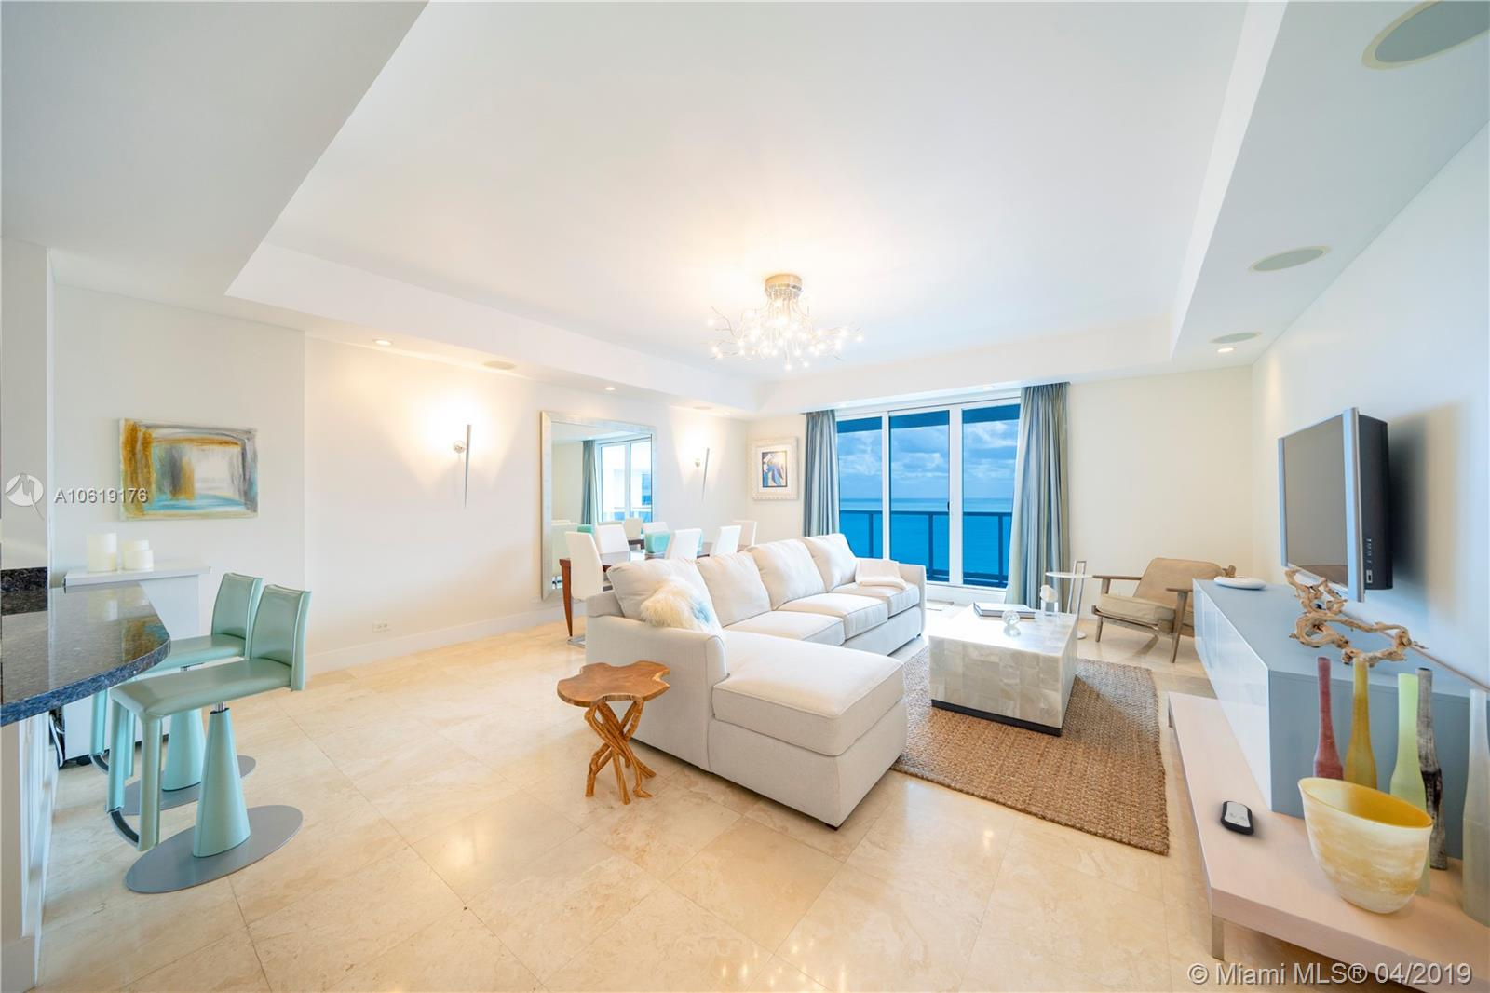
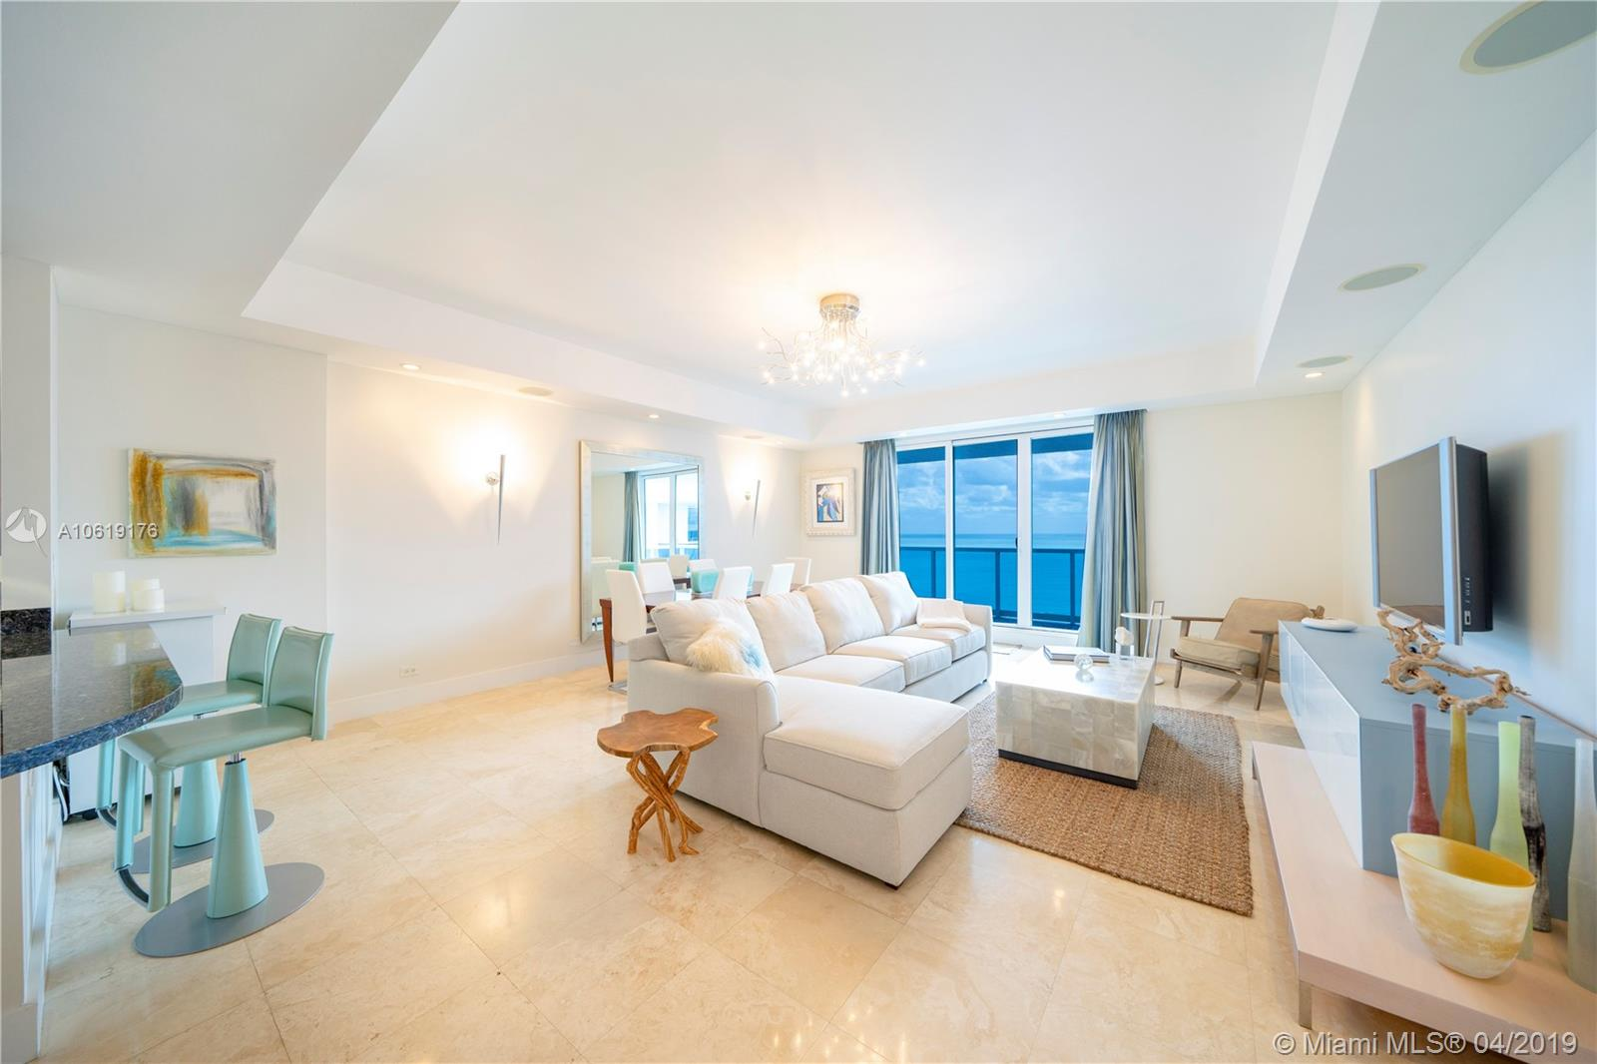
- remote control (1236, 816)
